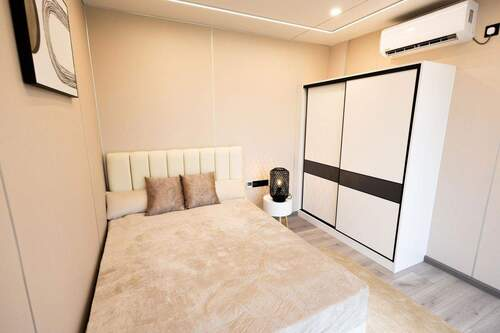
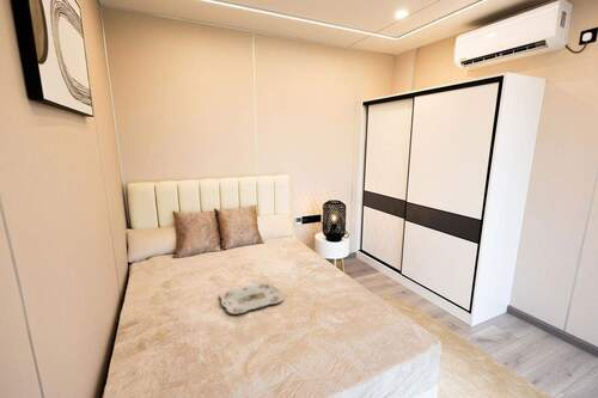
+ serving tray (251, 296)
